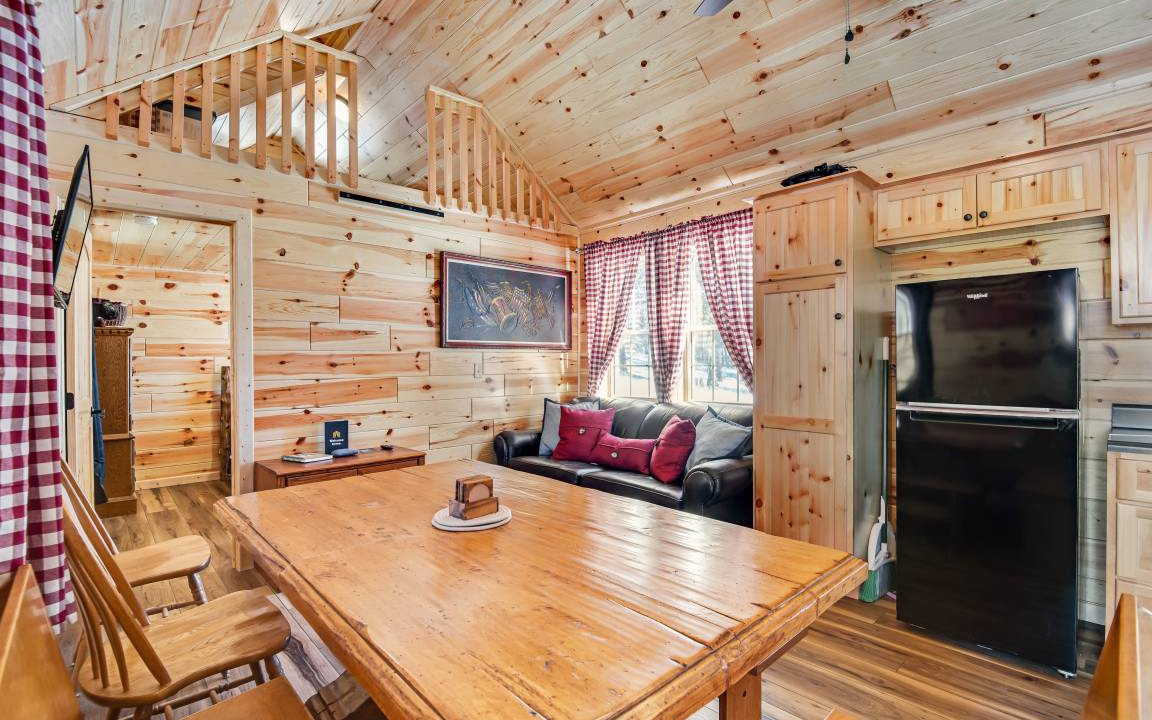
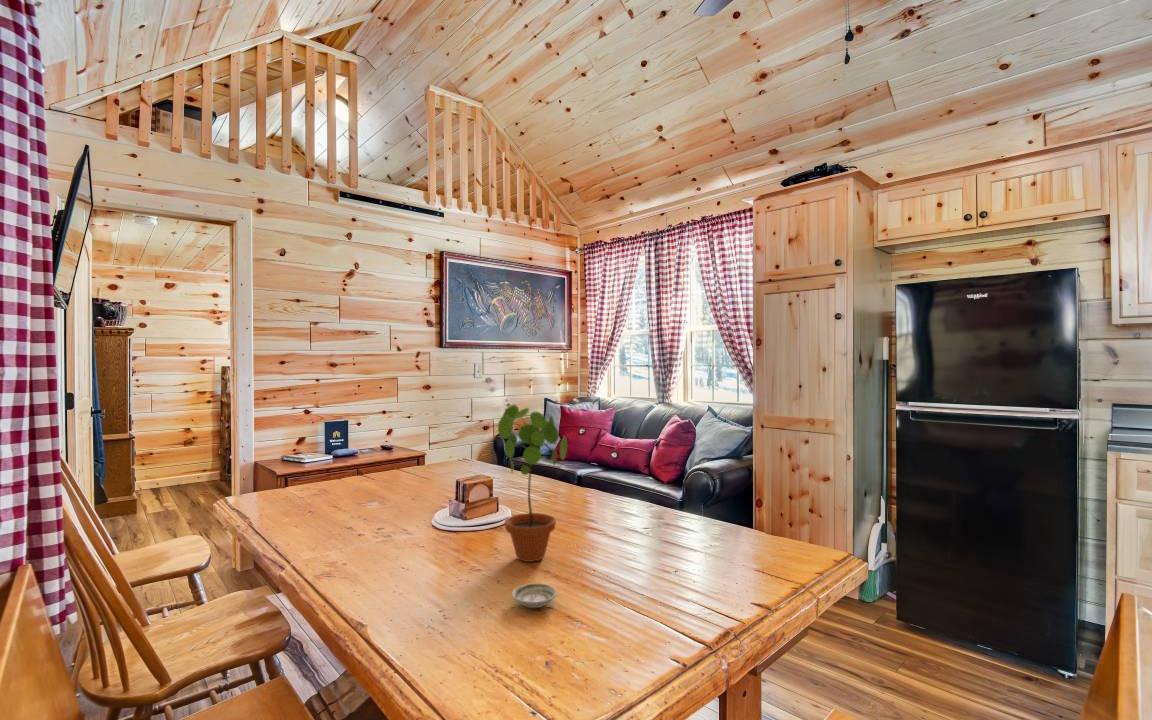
+ saucer (534, 597)
+ potted plant (530, 481)
